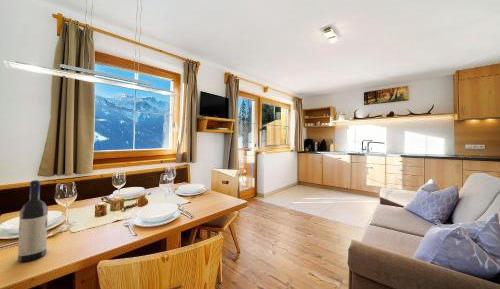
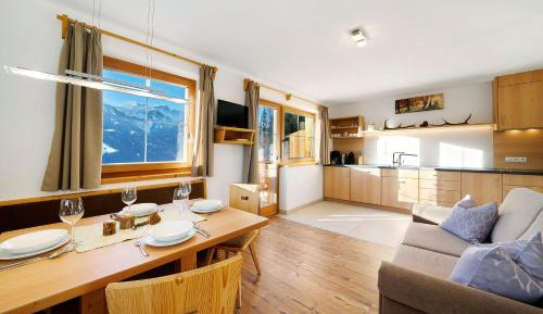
- wine bottle (33, 218)
